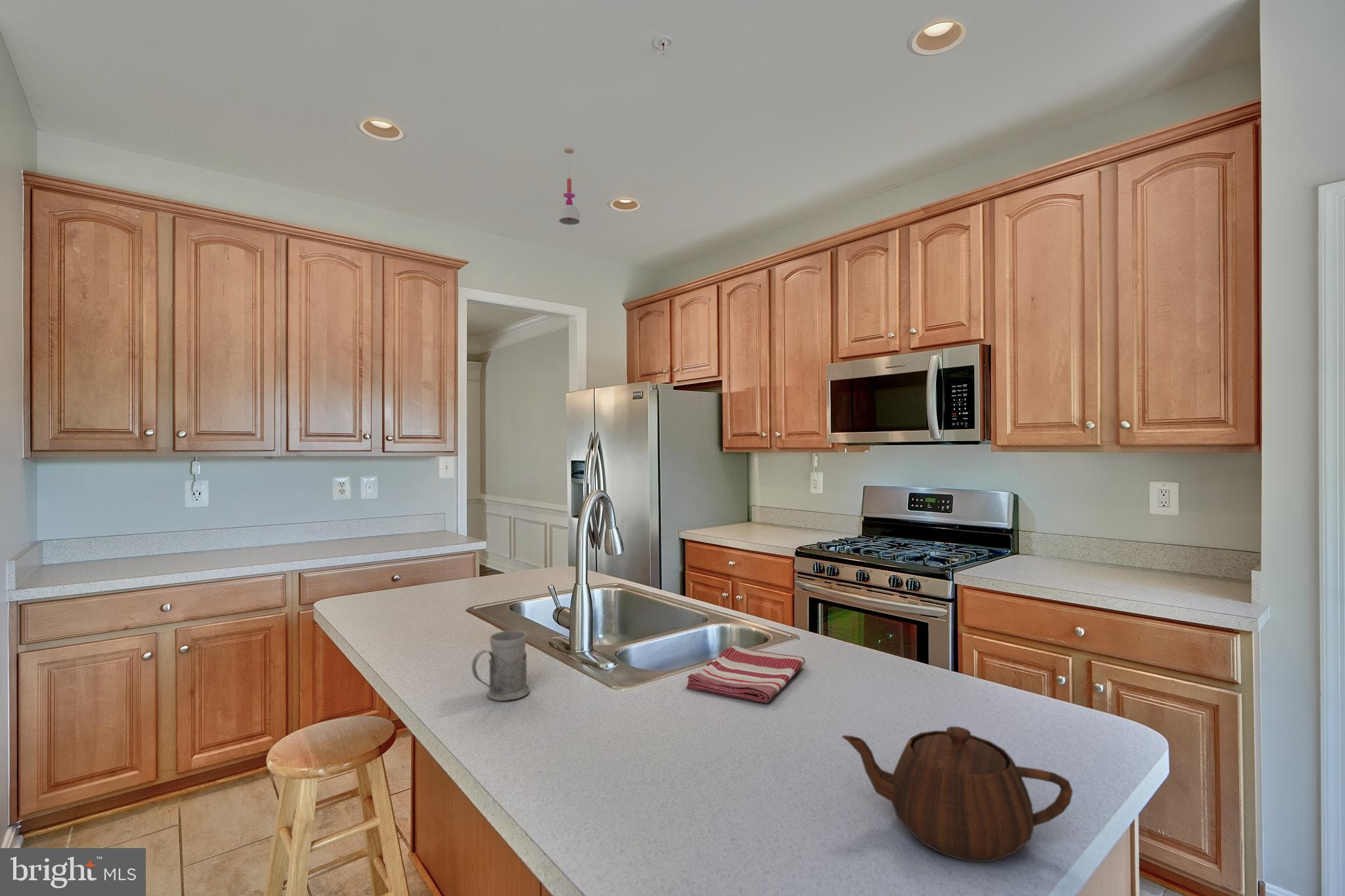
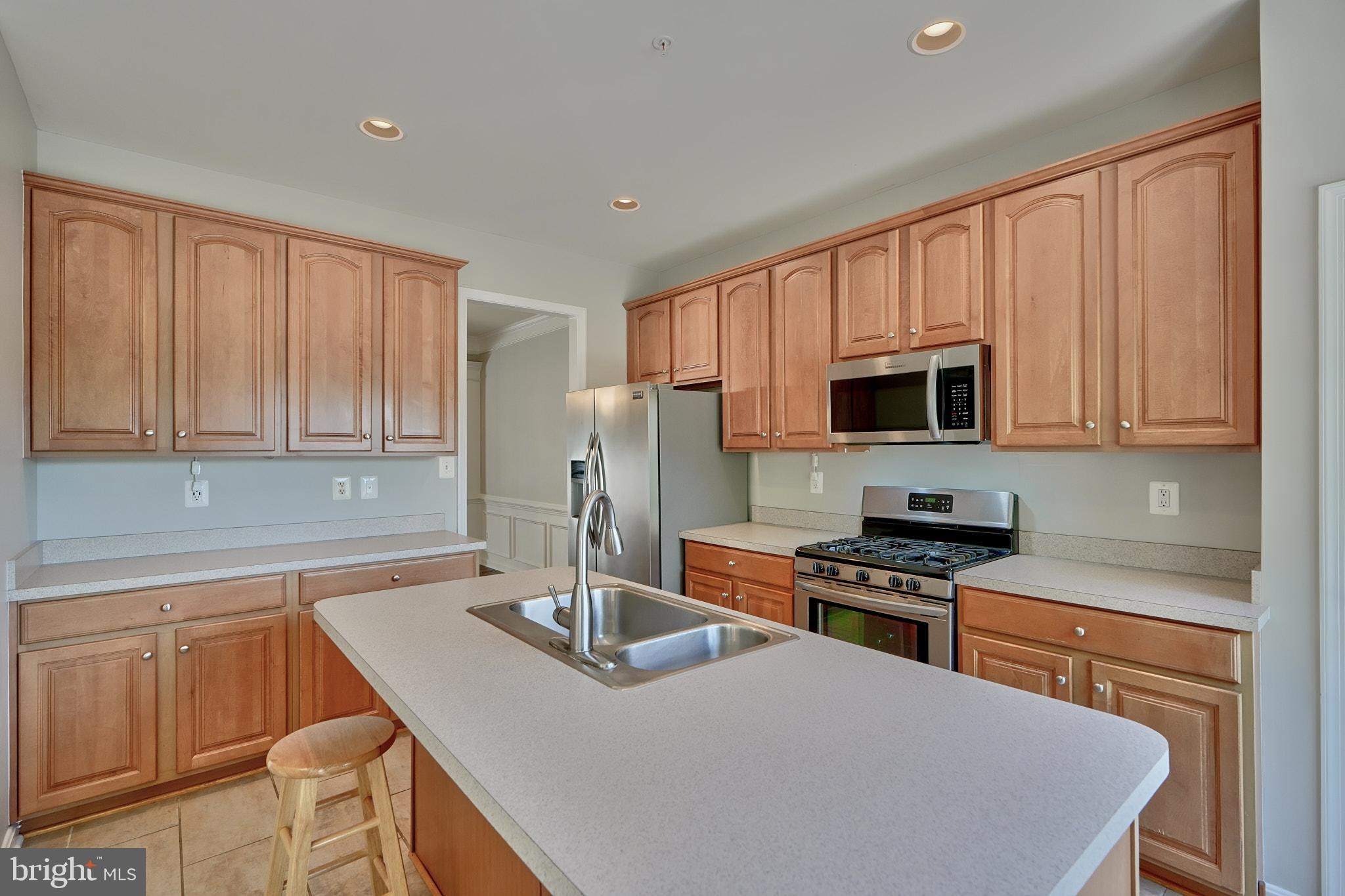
- teapot (951, 780)
- pendant light (569, 185)
- mug (499, 668)
- dish towel (749, 670)
